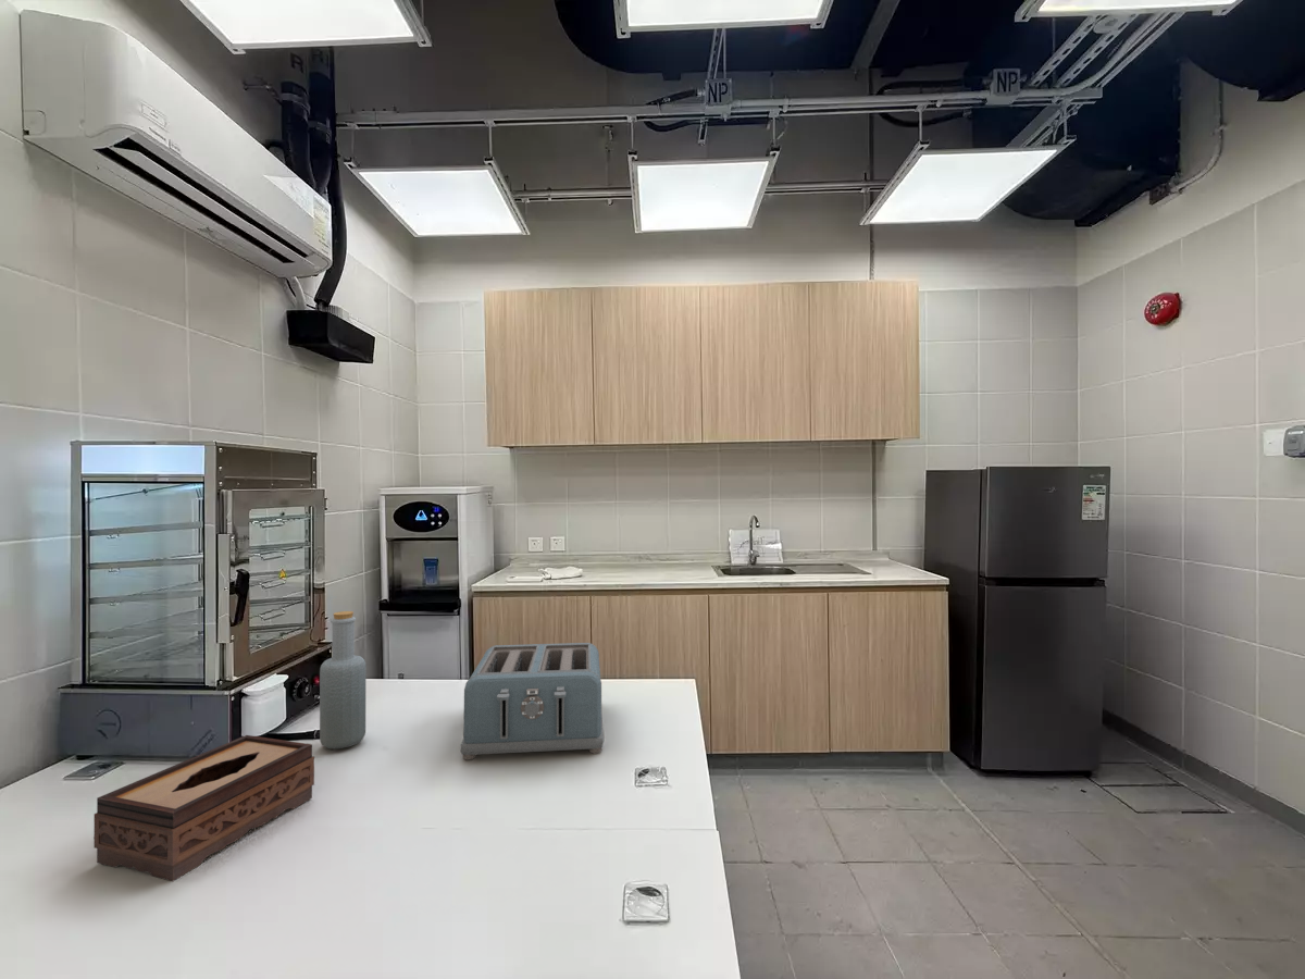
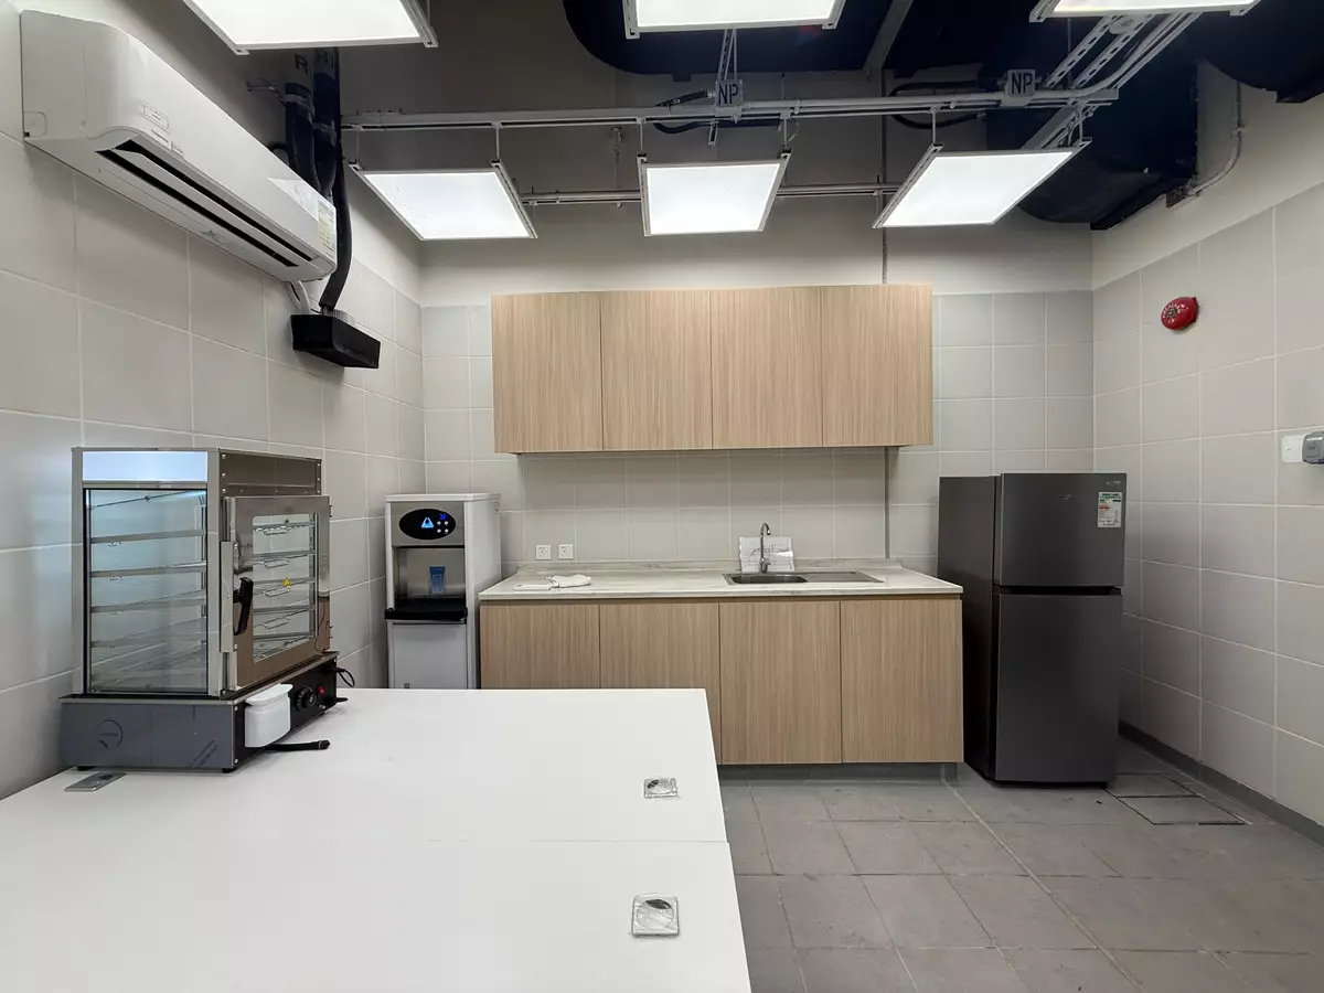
- toaster (537, 695)
- bottle (343, 678)
- tissue box (214, 797)
